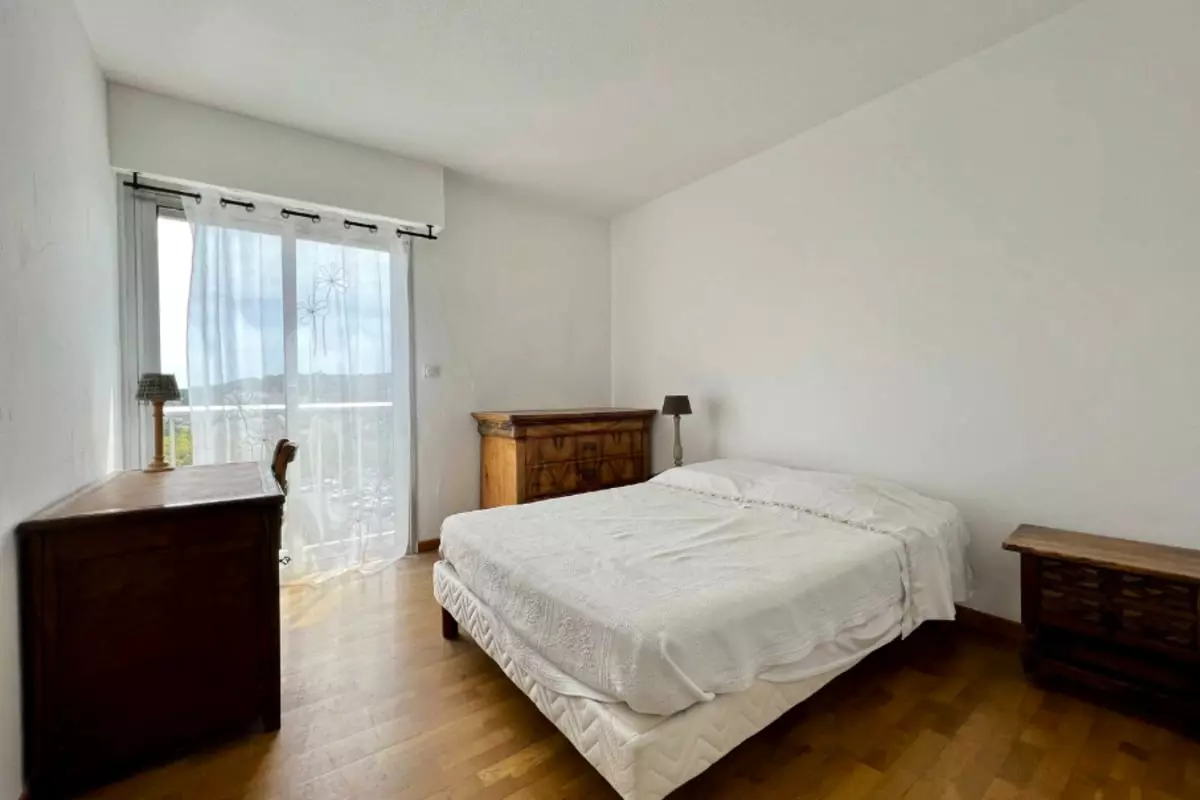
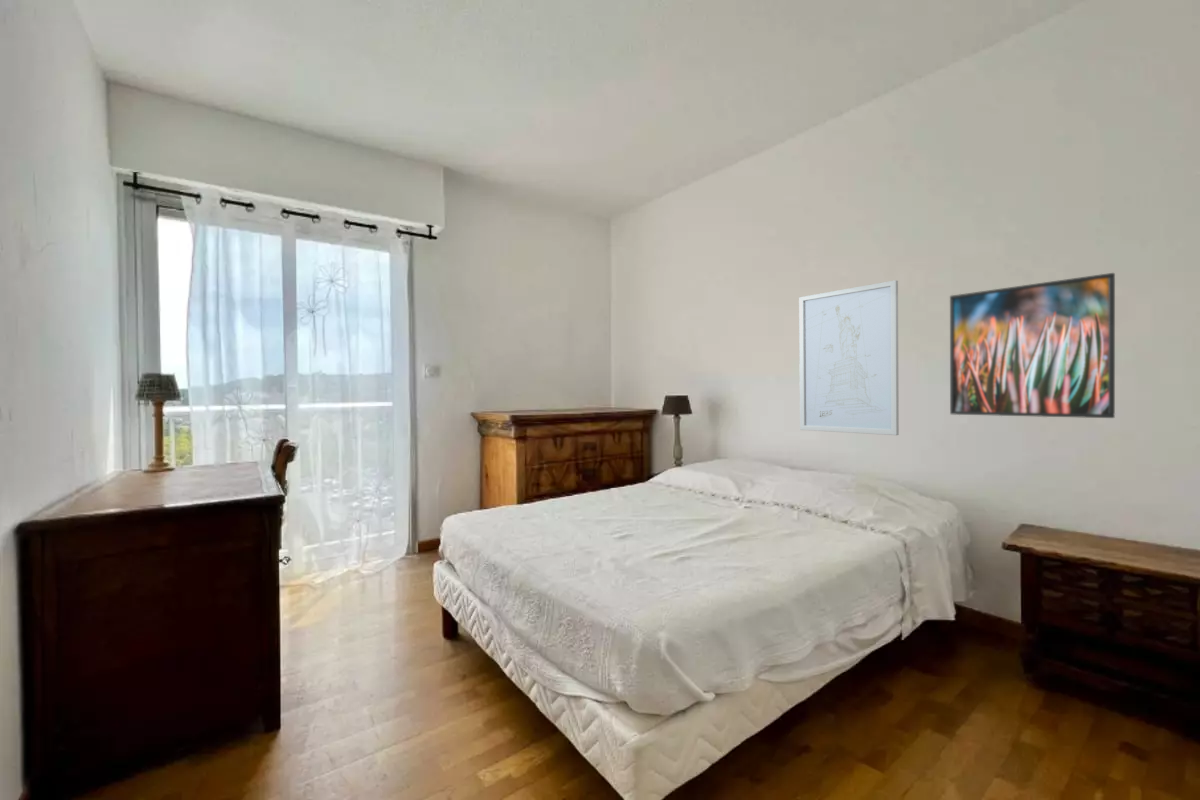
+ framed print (1024, 350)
+ wall art (845, 361)
